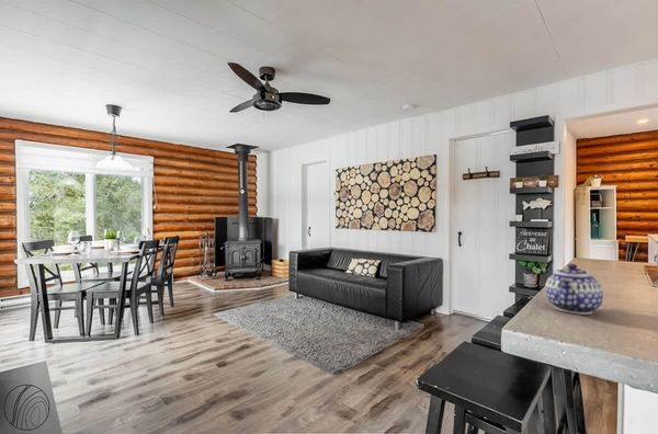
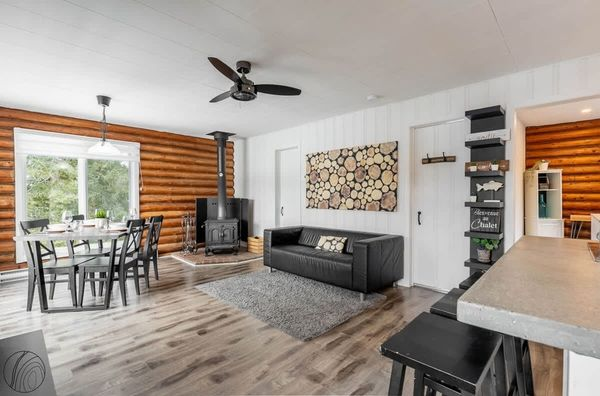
- teapot (572, 286)
